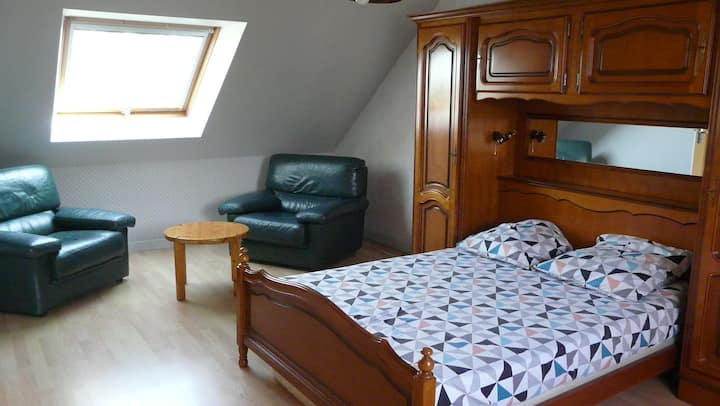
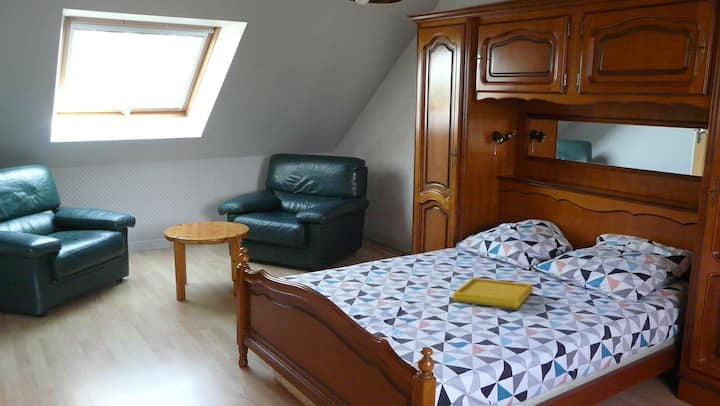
+ serving tray (493, 292)
